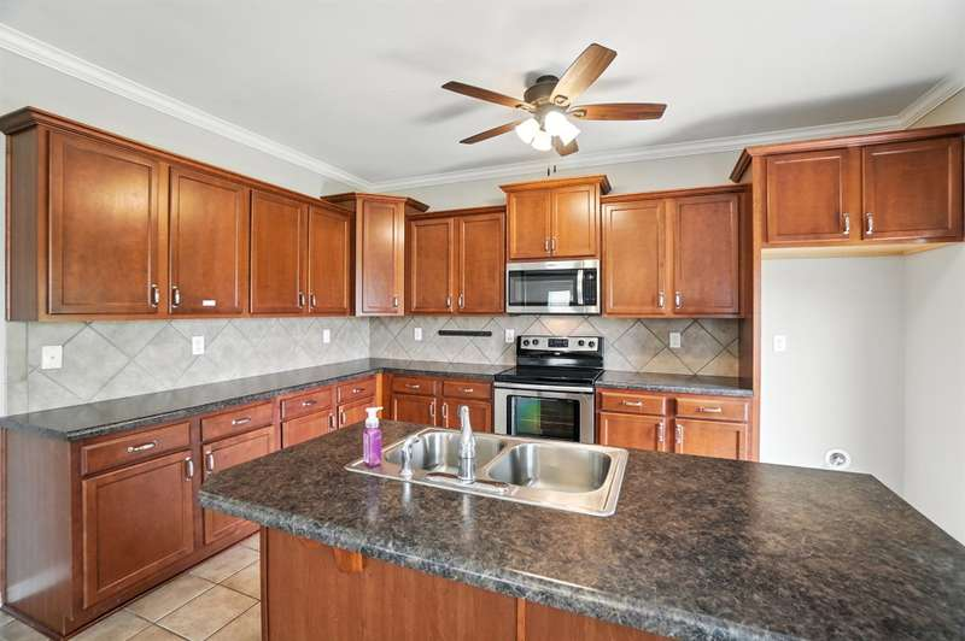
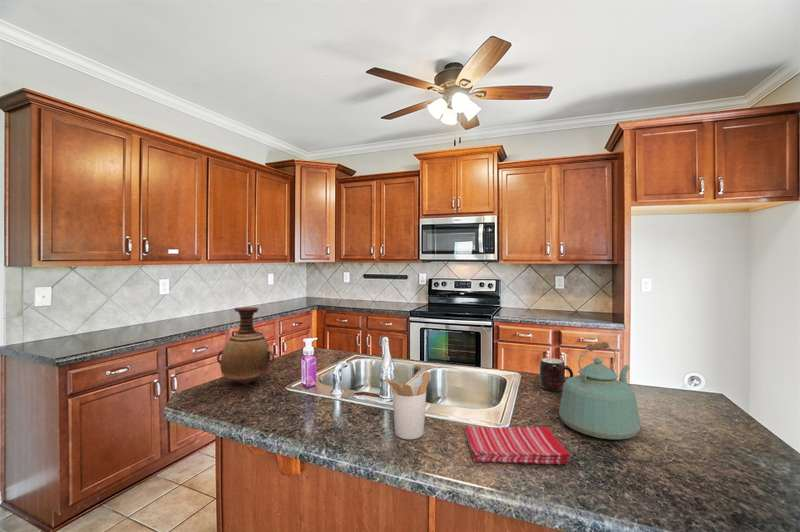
+ vase (246, 345)
+ utensil holder (406, 404)
+ dish towel (513, 441)
+ mug (556, 374)
+ kettle (602, 383)
